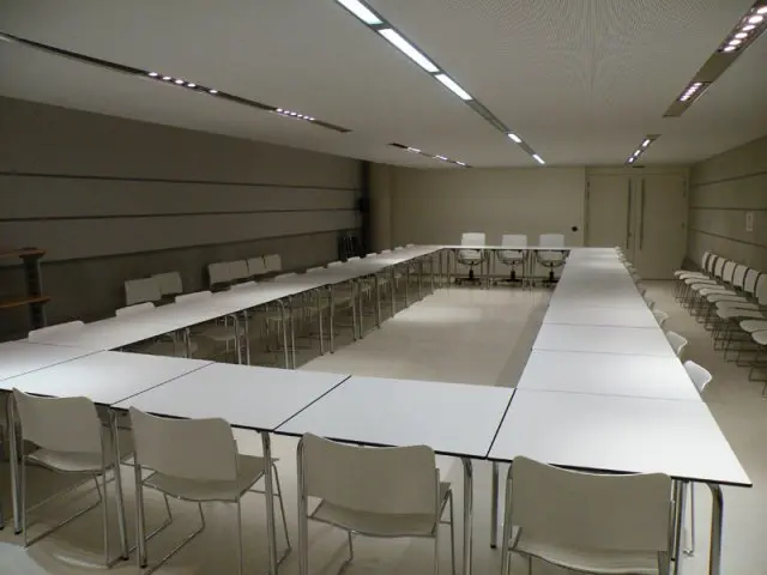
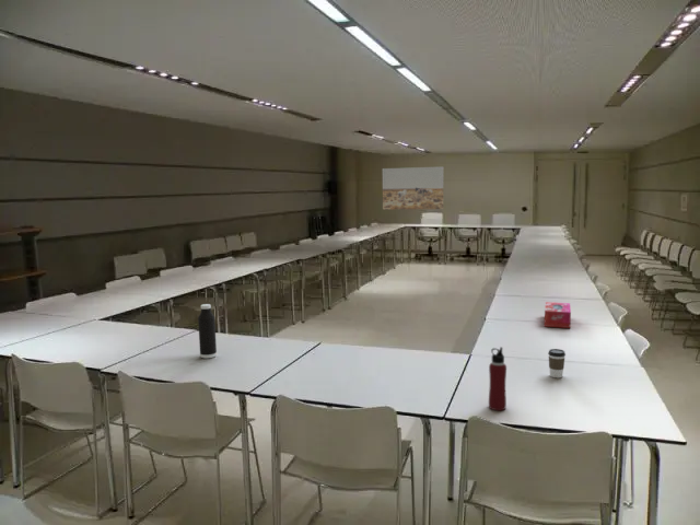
+ water bottle (207, 330)
+ wall art (412, 188)
+ tissue box (557, 314)
+ coffee cup (556, 363)
+ water bottle (497, 377)
